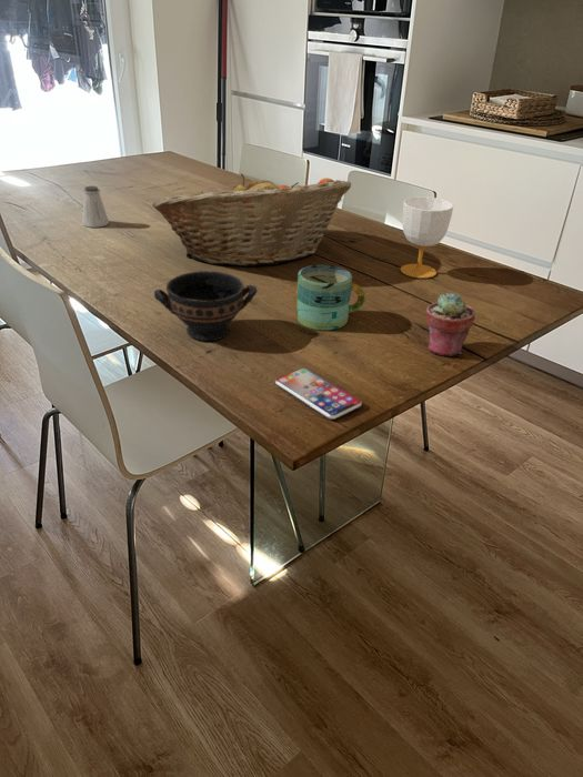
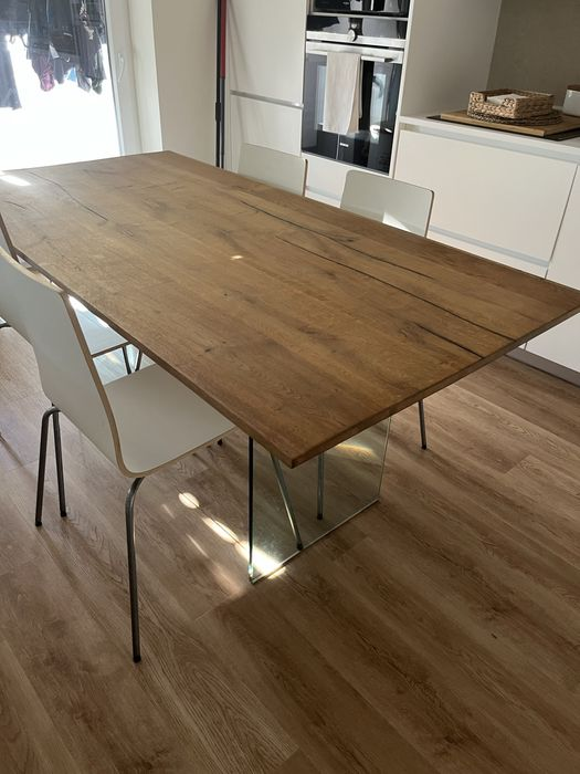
- mug (331, 296)
- saltshaker (93, 205)
- smartphone (316, 392)
- bowl (207, 309)
- fruit basket (253, 211)
- potted succulent (449, 322)
- cup (423, 238)
